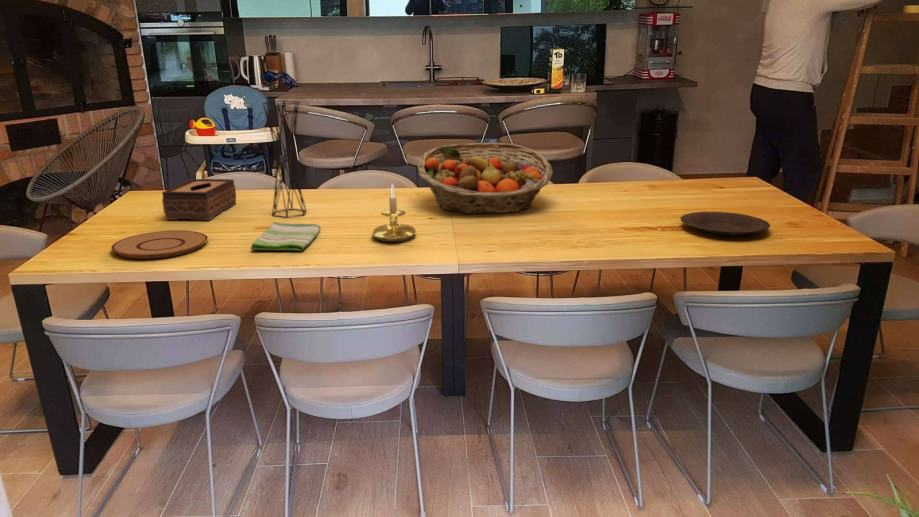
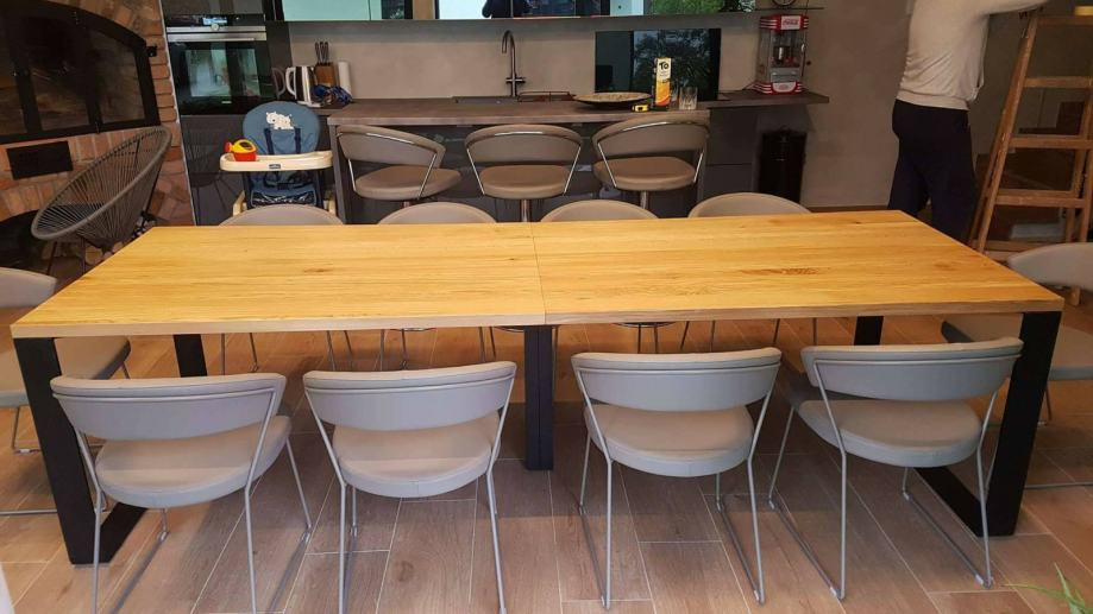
- dish towel (287, 235)
- vase (284, 159)
- plate (724, 225)
- tissue box (201, 198)
- plate (161, 244)
- fruit basket (484, 177)
- candle holder (393, 209)
